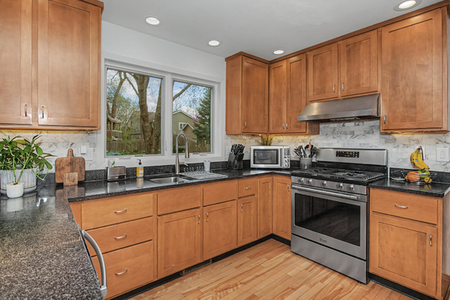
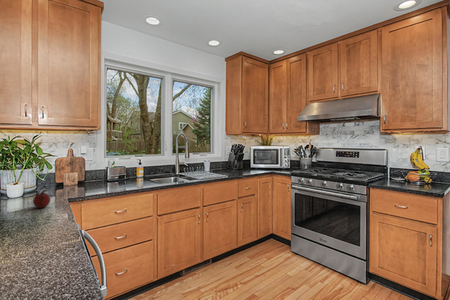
+ fruit (42, 198)
